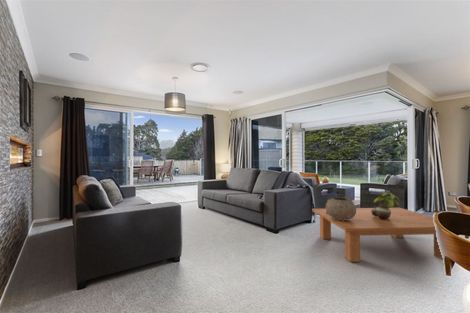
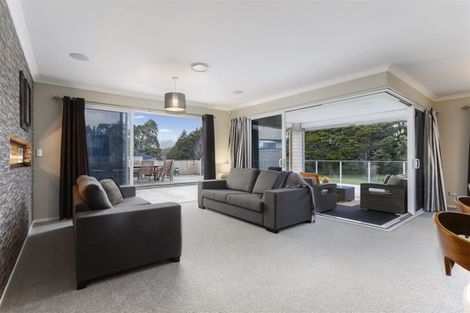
- coffee table (377, 231)
- ceramic pot (340, 208)
- potted plant (385, 204)
